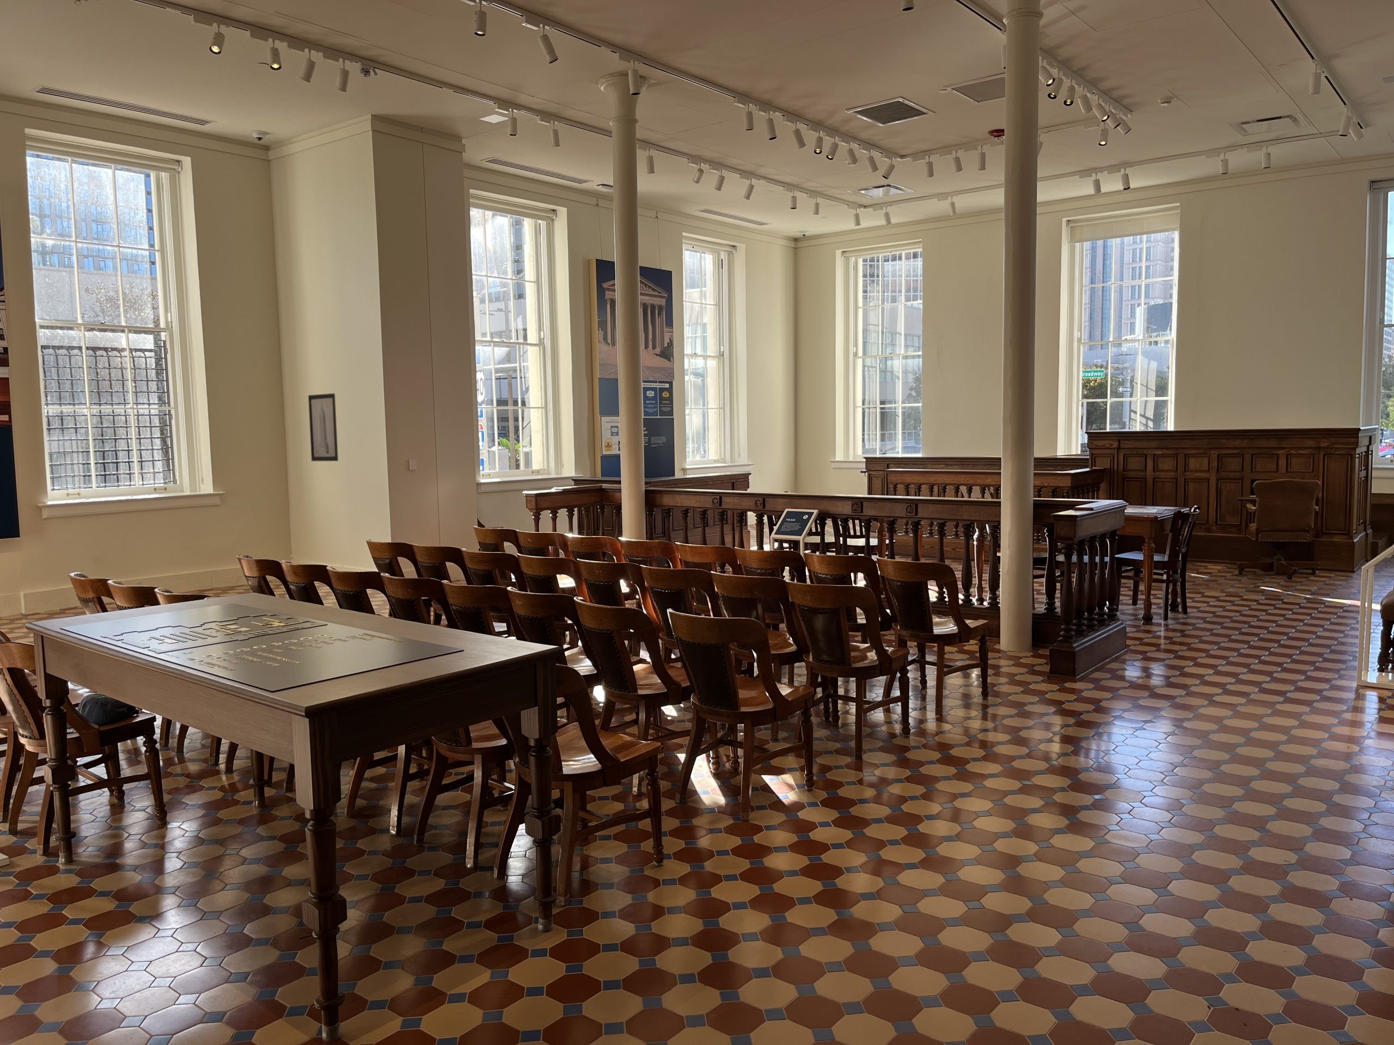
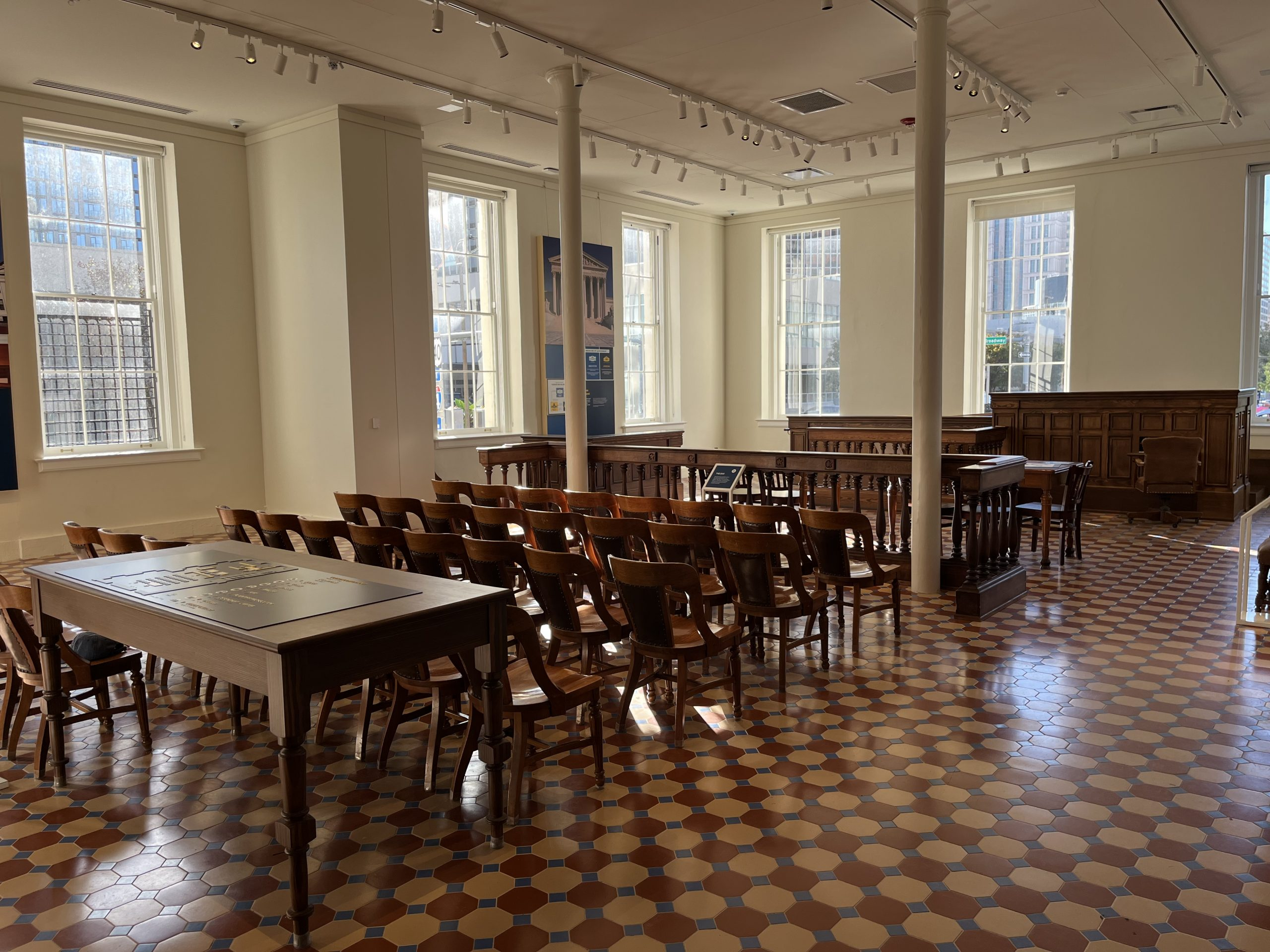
- wall art (323, 428)
